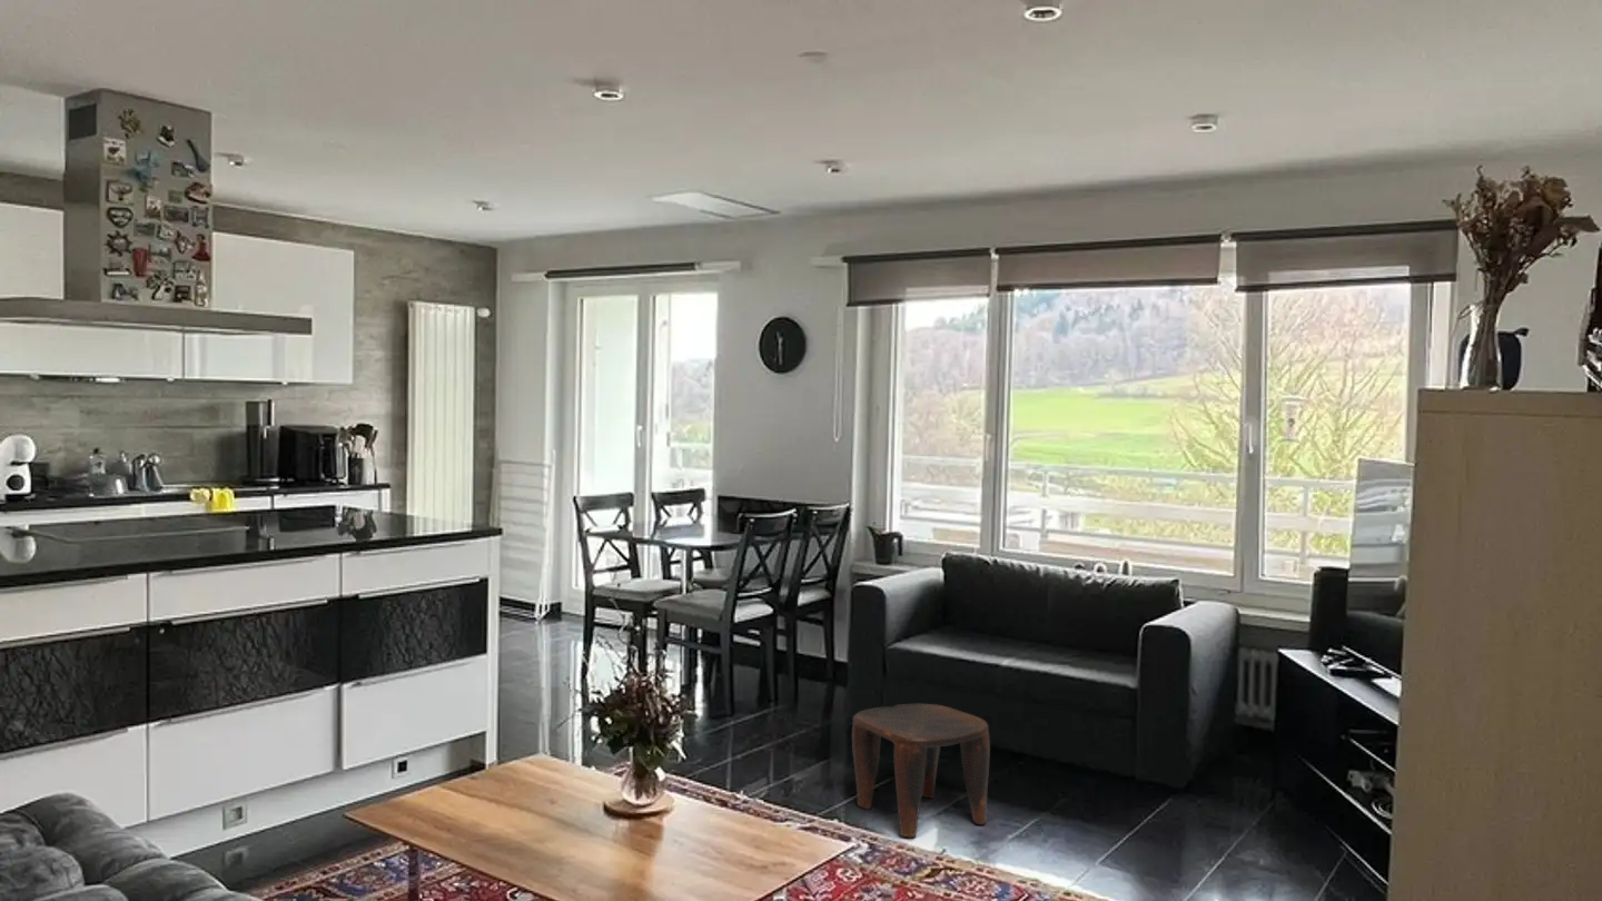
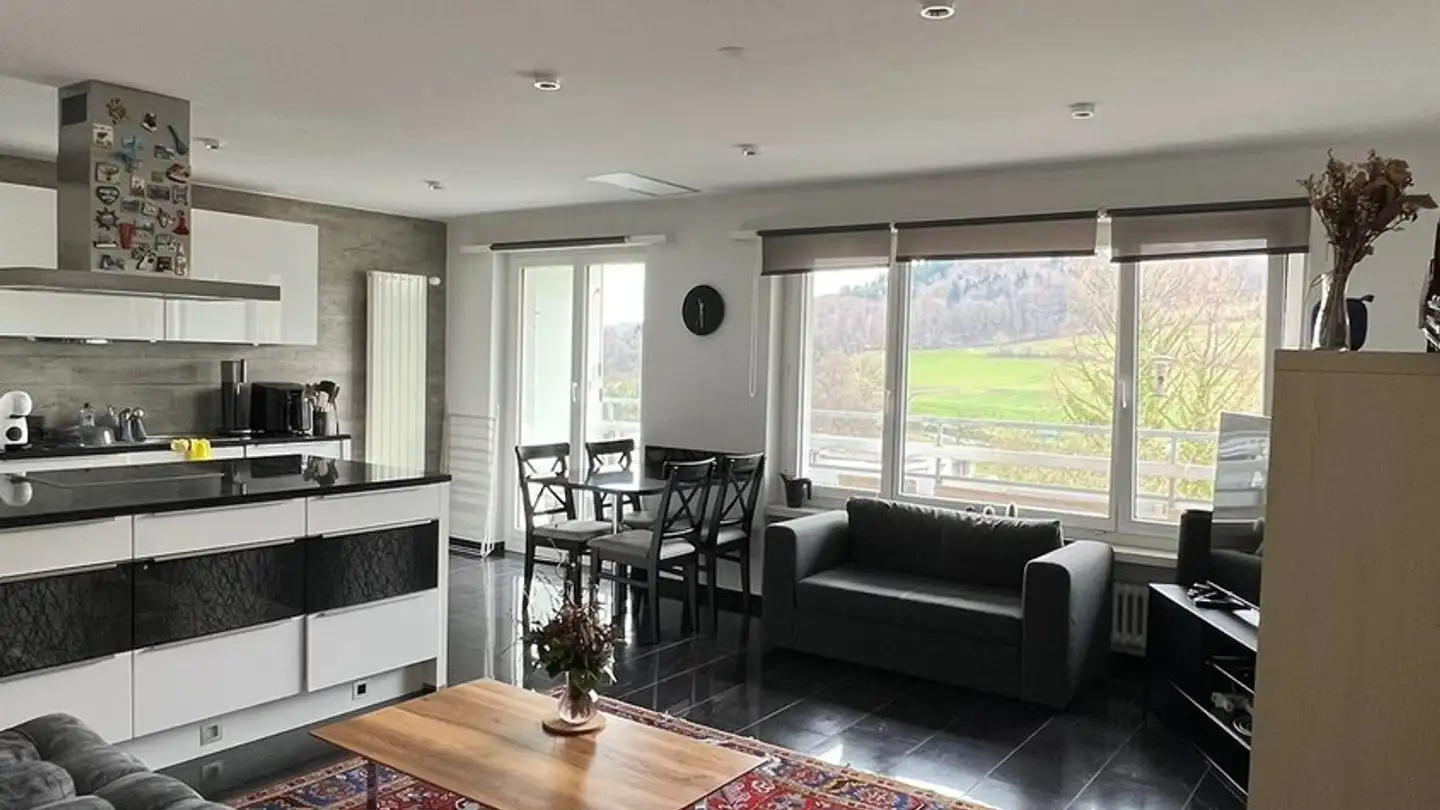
- stool (919, 766)
